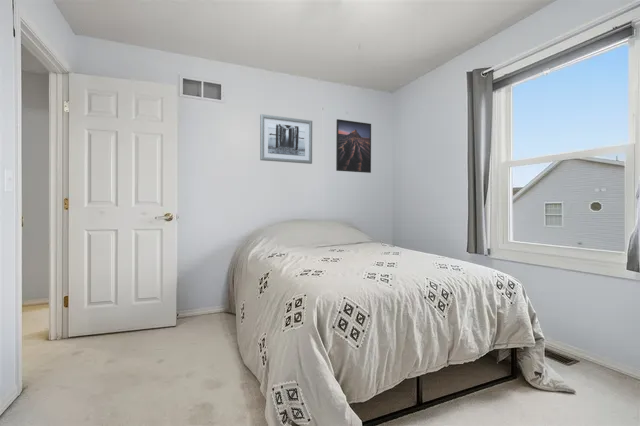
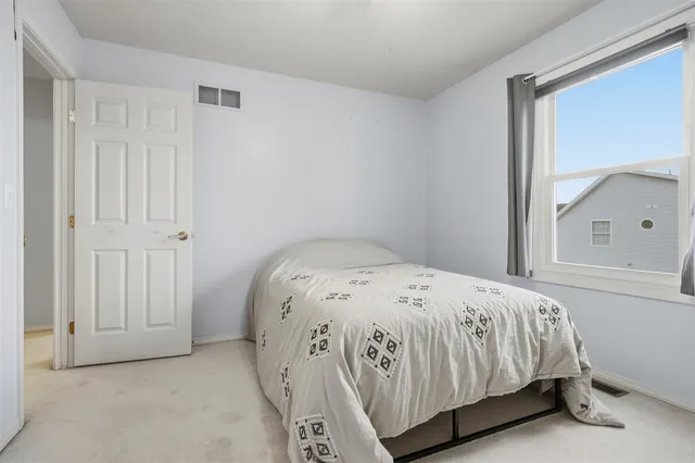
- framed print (354, 146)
- wall art (287, 139)
